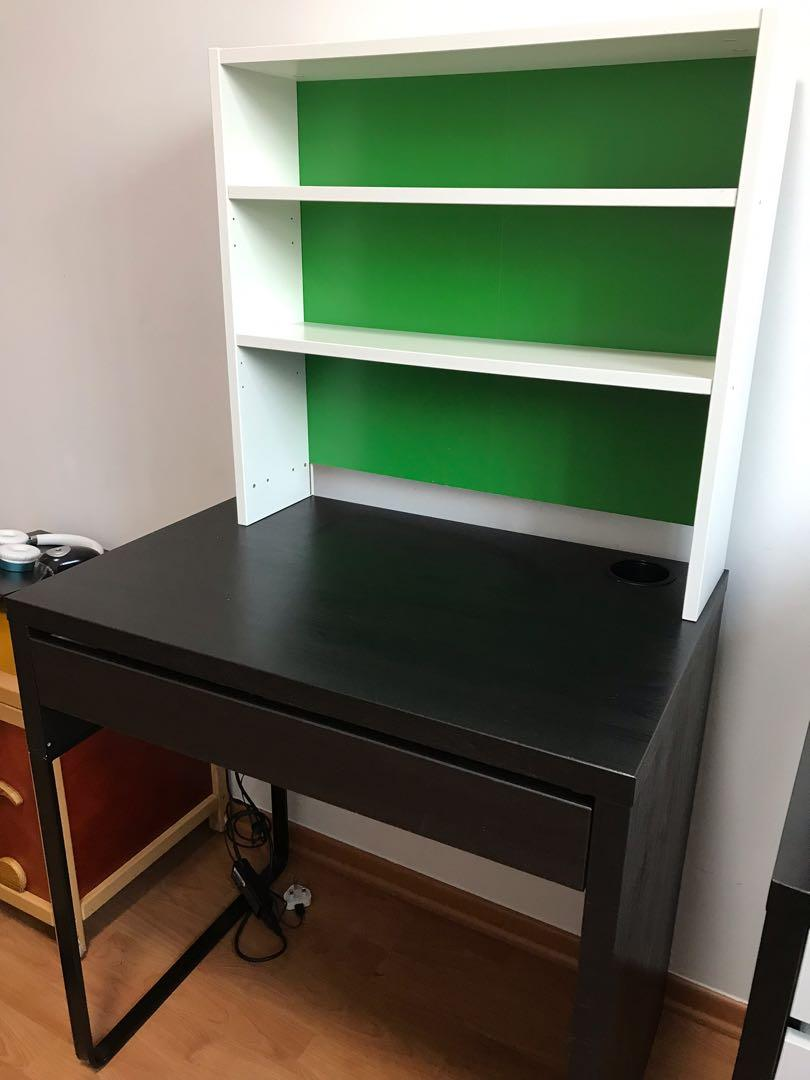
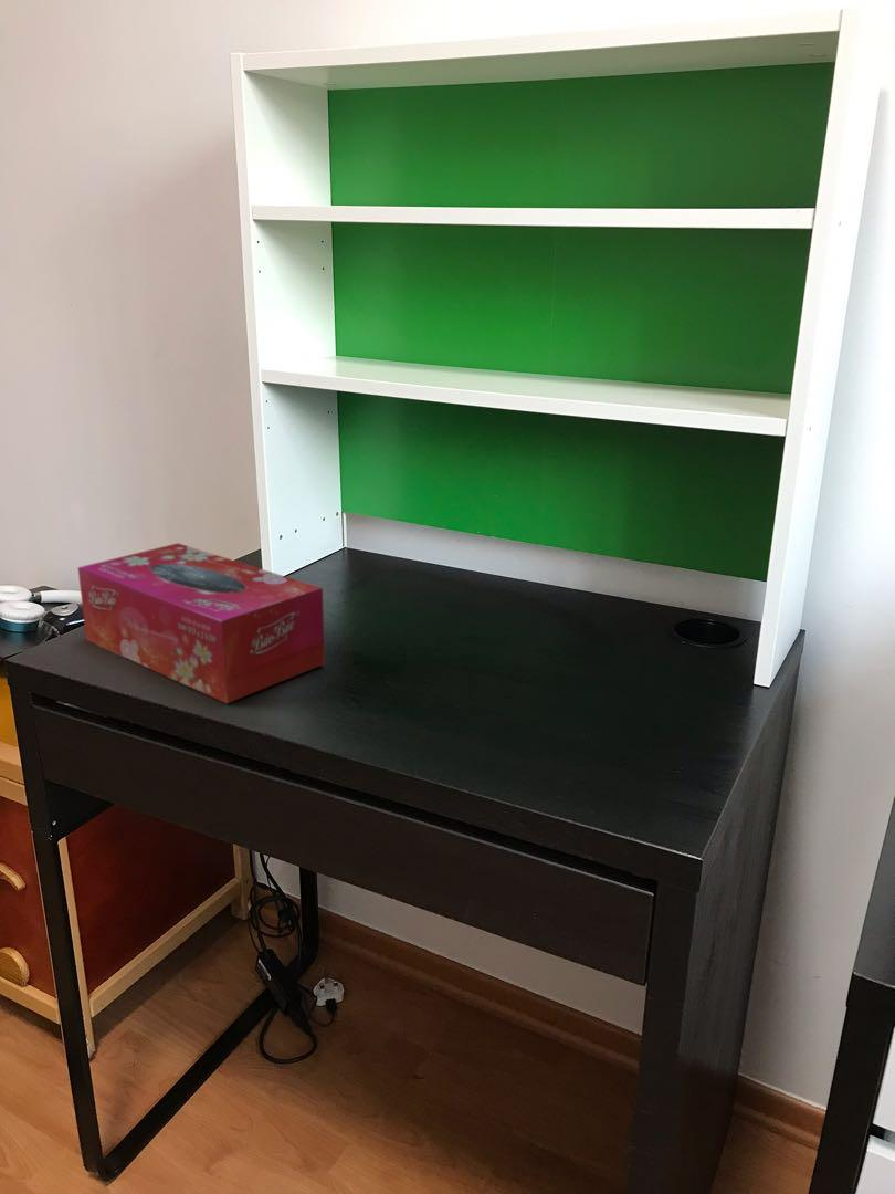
+ tissue box (199, 615)
